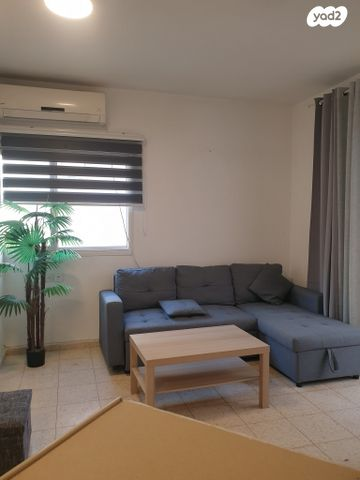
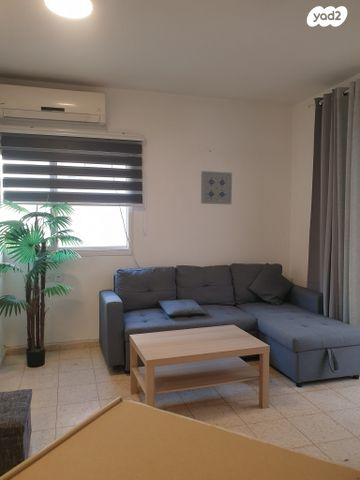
+ wall art (216, 188)
